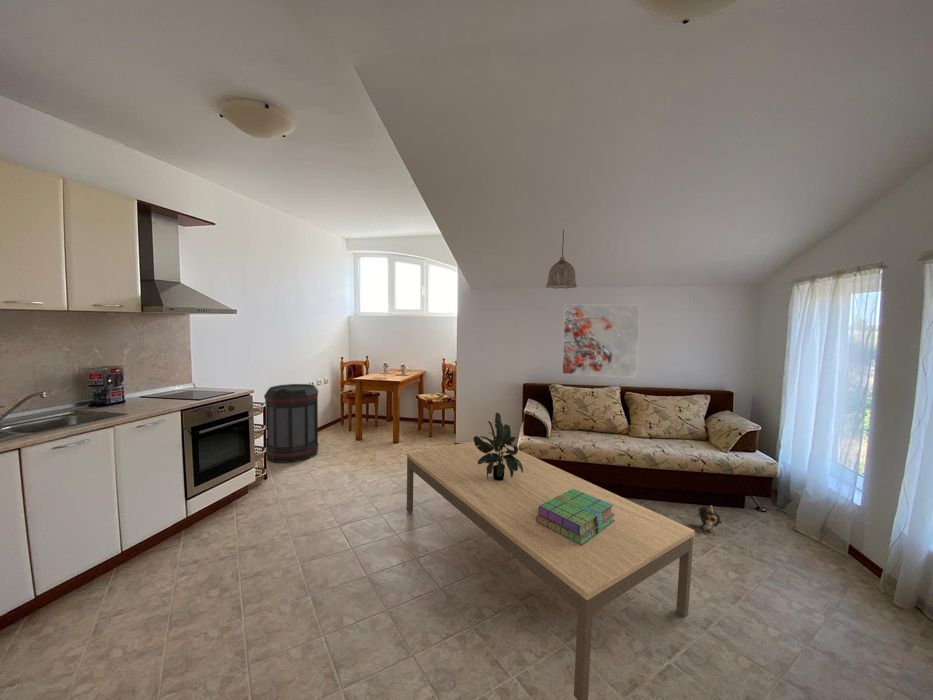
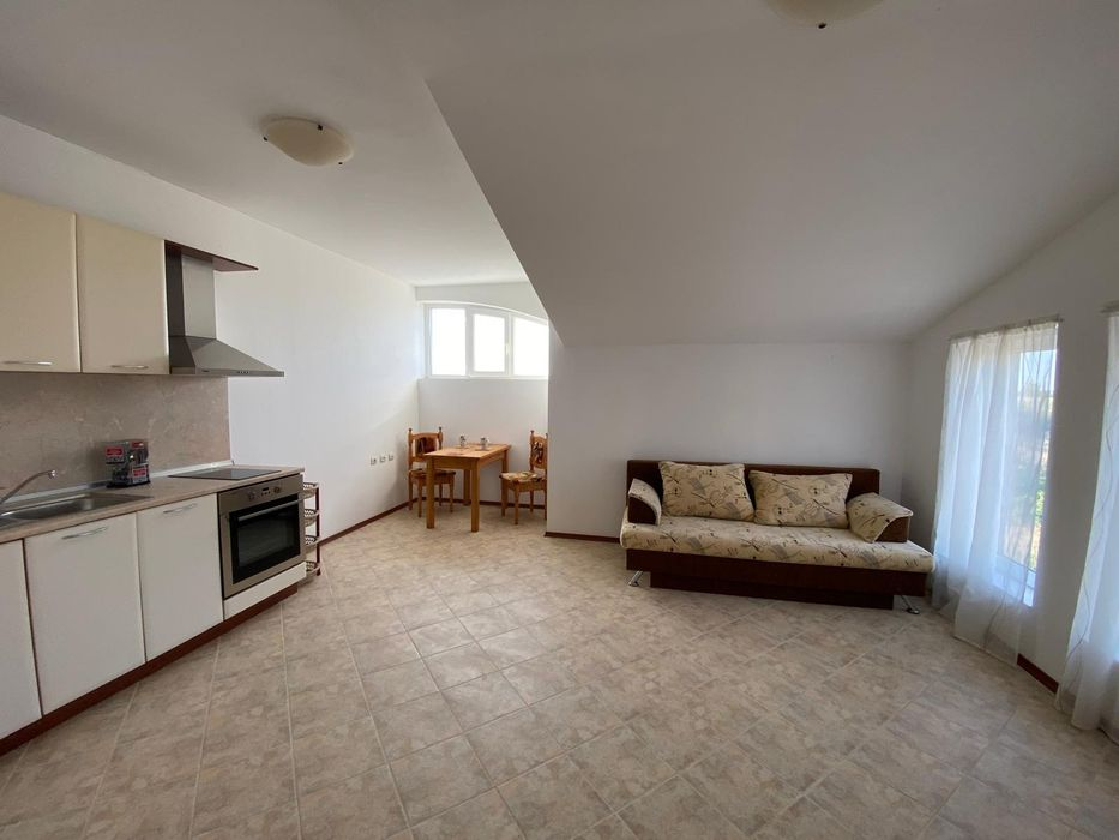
- stack of books (575, 512)
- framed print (599, 340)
- potted plant (501, 447)
- pendant lamp (562, 258)
- plush toy (710, 516)
- coffee table (518, 518)
- trash can (292, 420)
